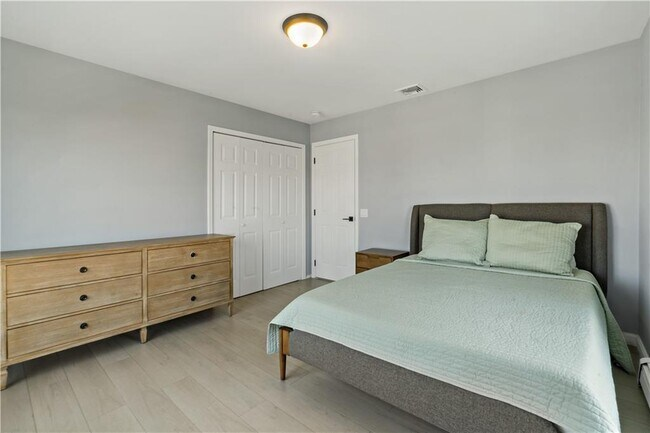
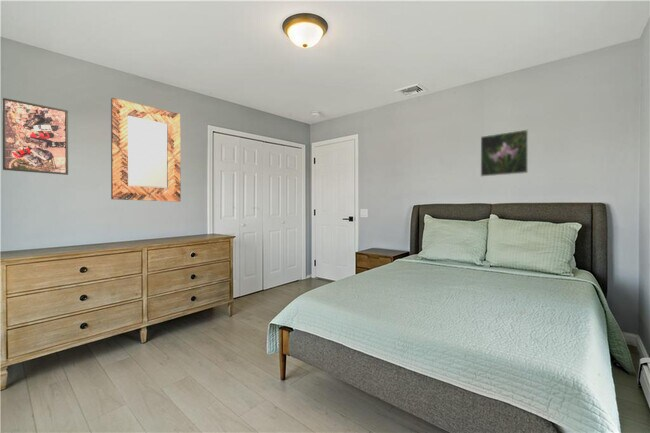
+ home mirror (148, 153)
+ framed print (503, 154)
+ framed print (37, 138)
